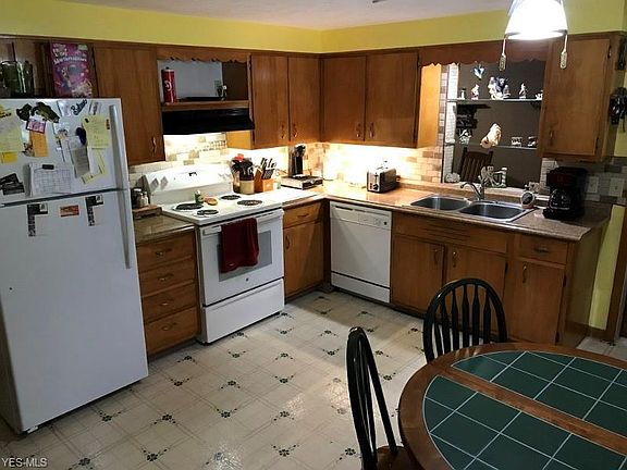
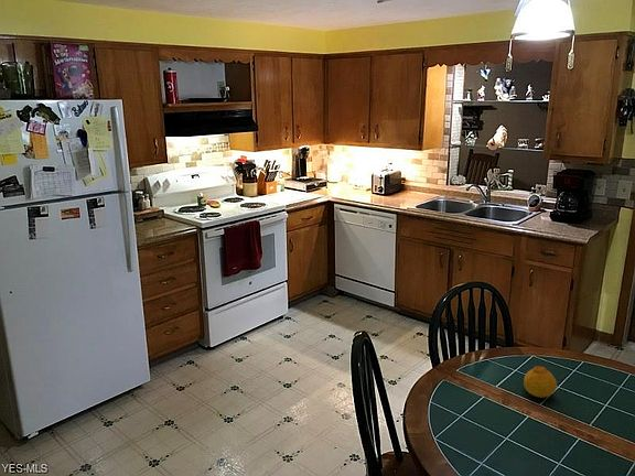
+ fruit (539, 381)
